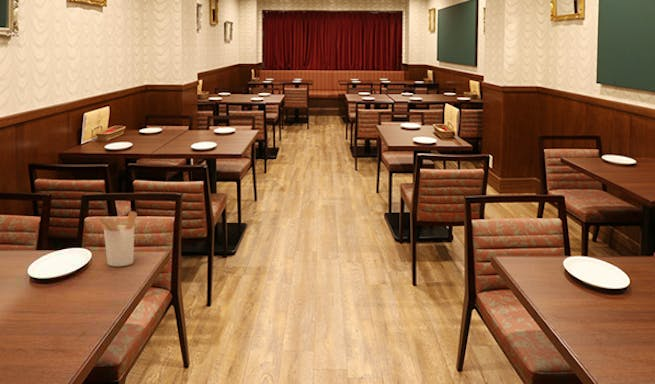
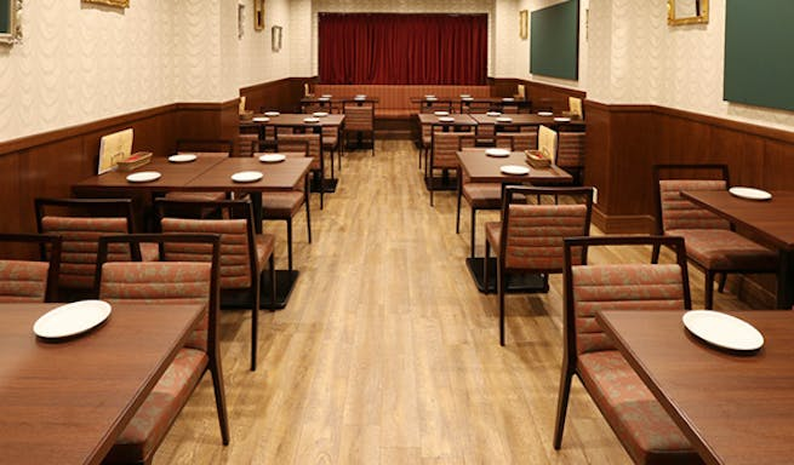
- utensil holder (115, 238)
